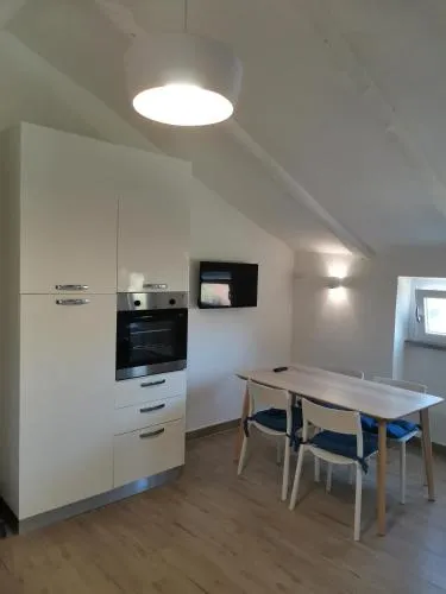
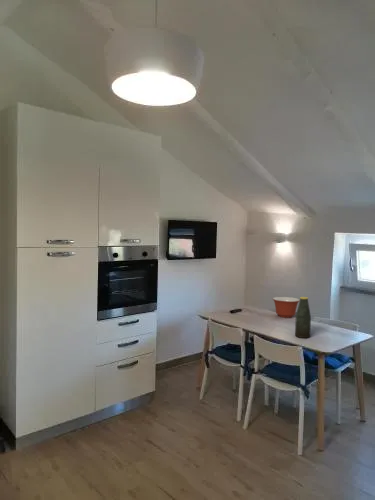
+ bottle (303, 316)
+ mixing bowl (285, 307)
